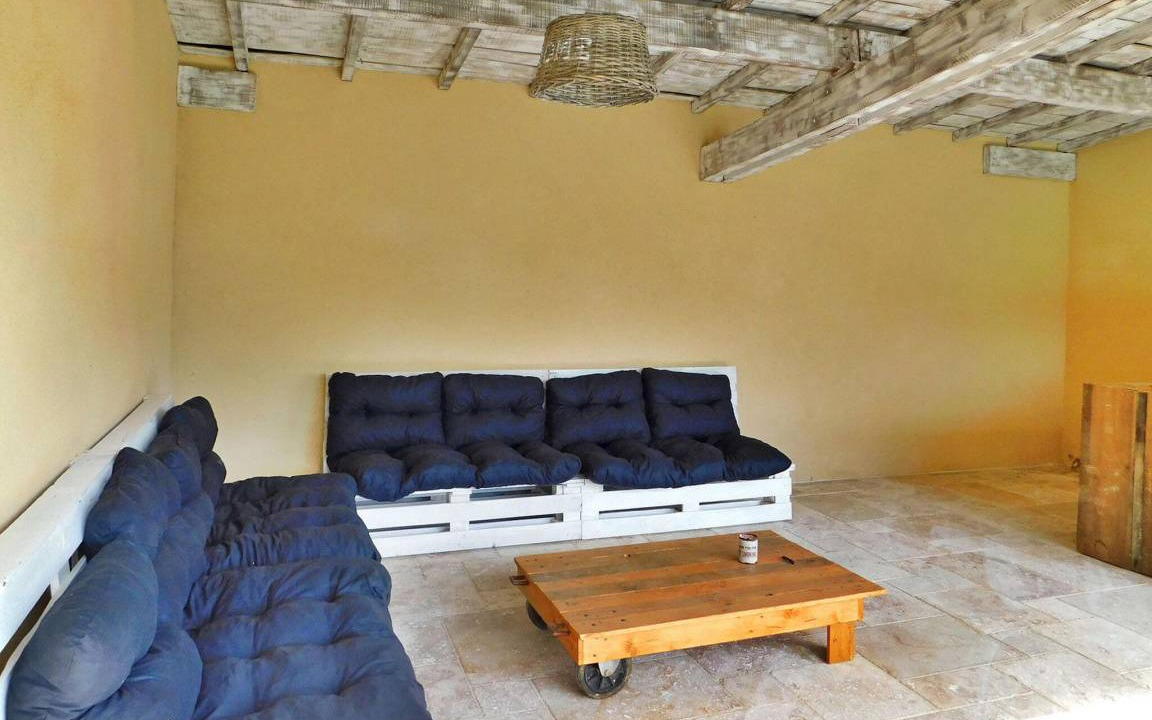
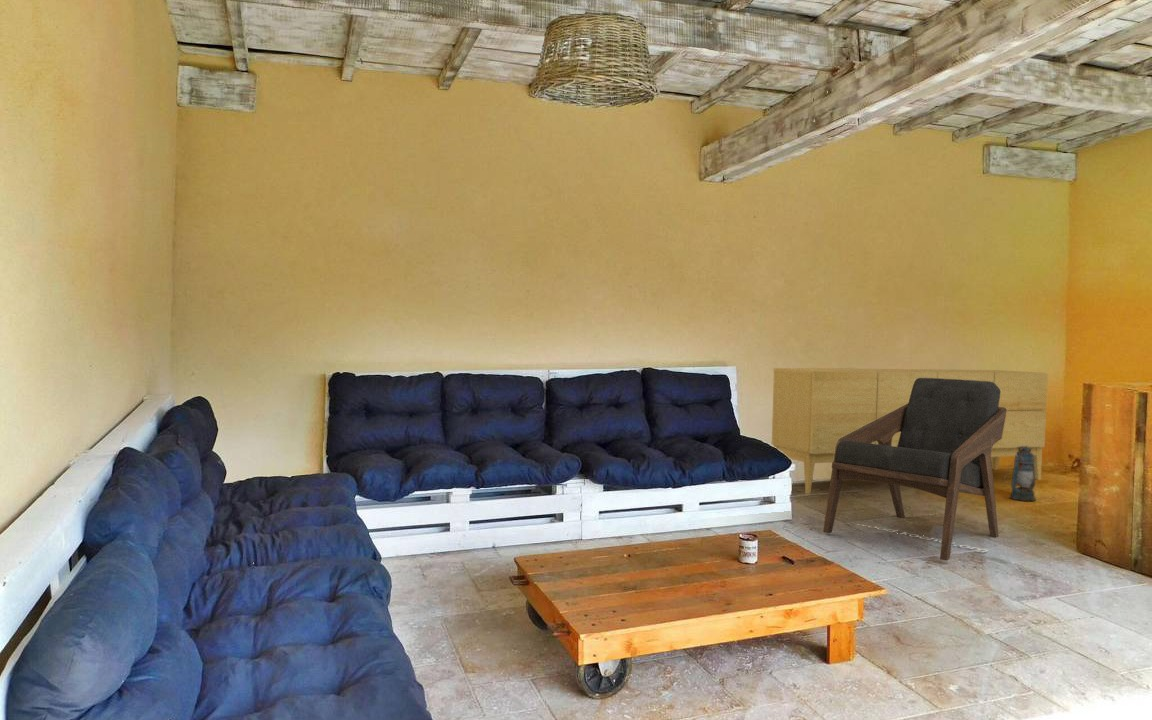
+ sideboard (900, 432)
+ lounge chair (925, 457)
+ lantern (1022, 472)
